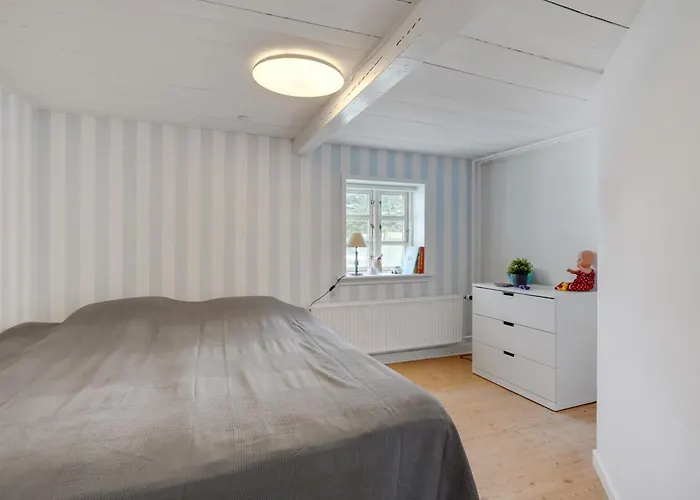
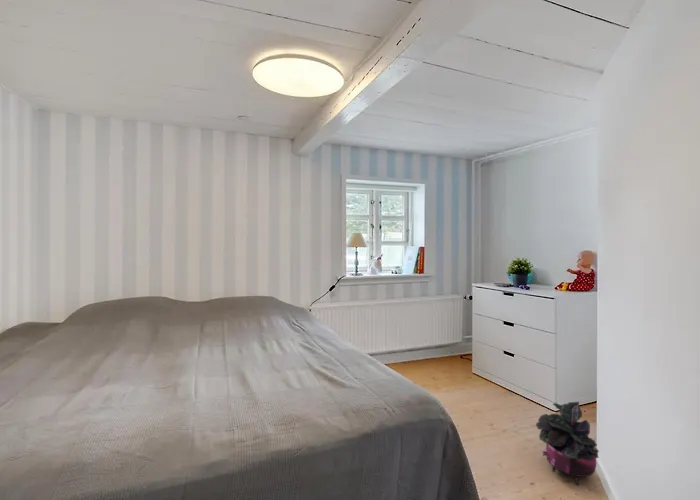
+ potted plant (568, 437)
